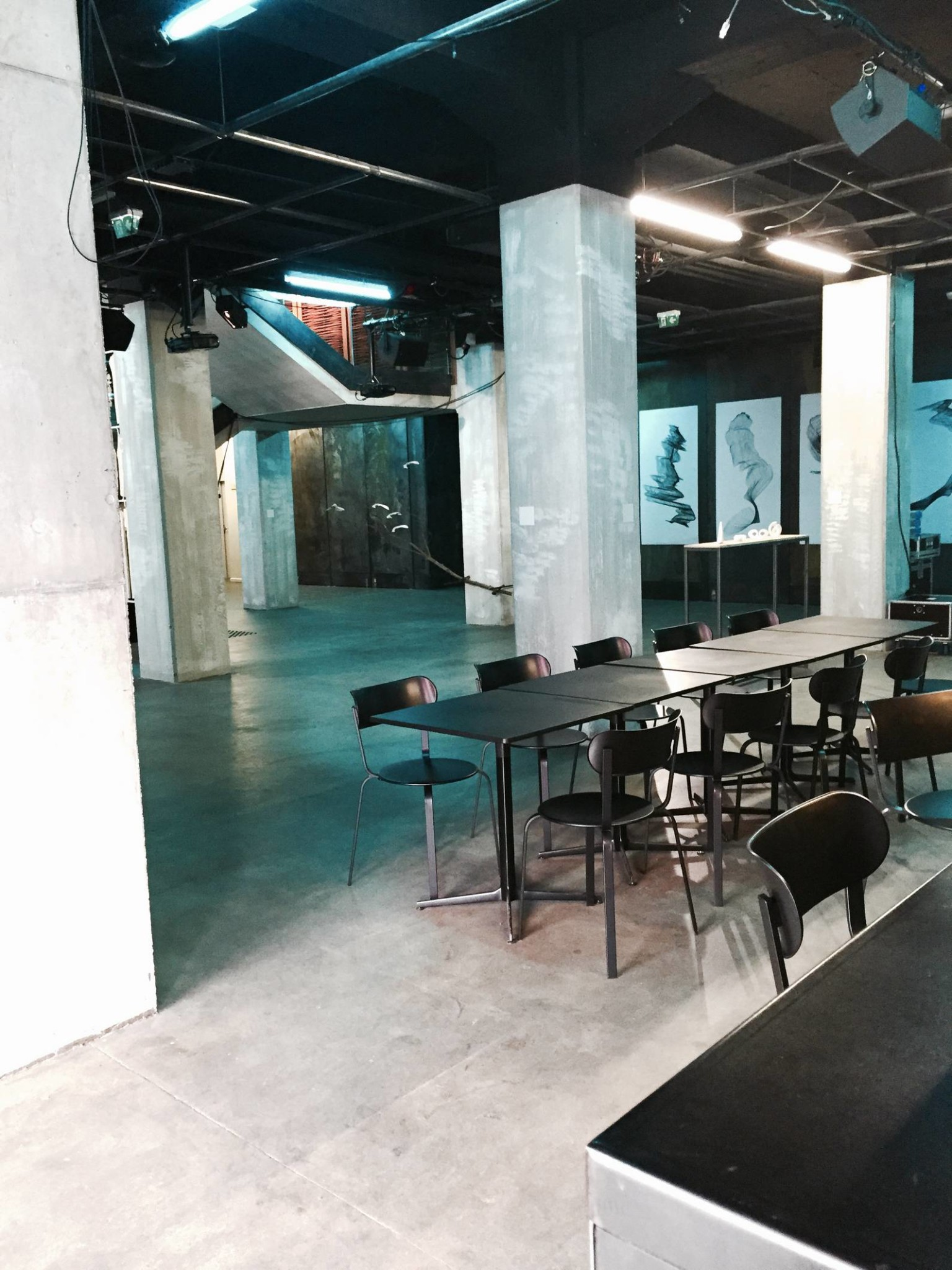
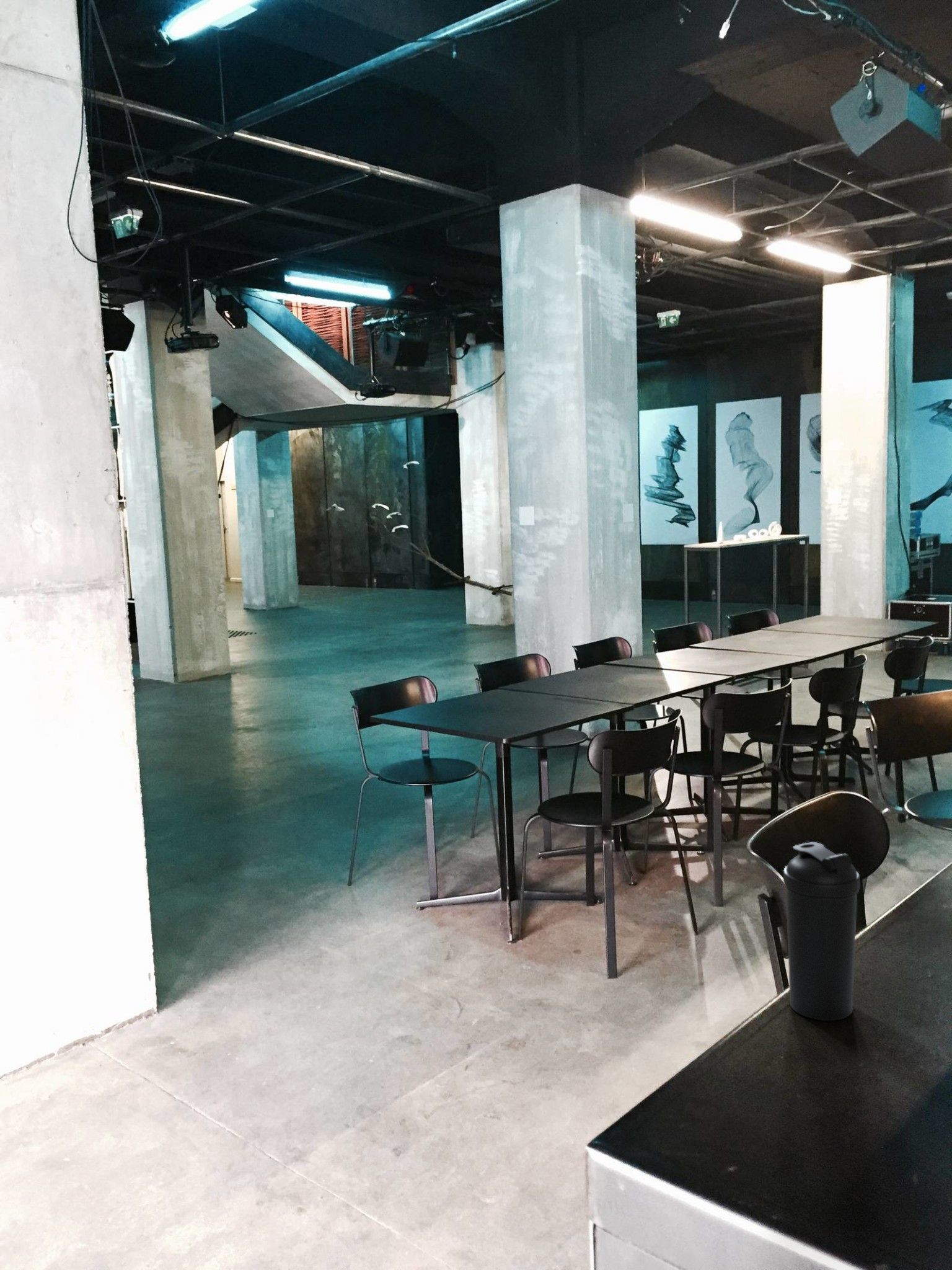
+ water bottle (821, 928)
